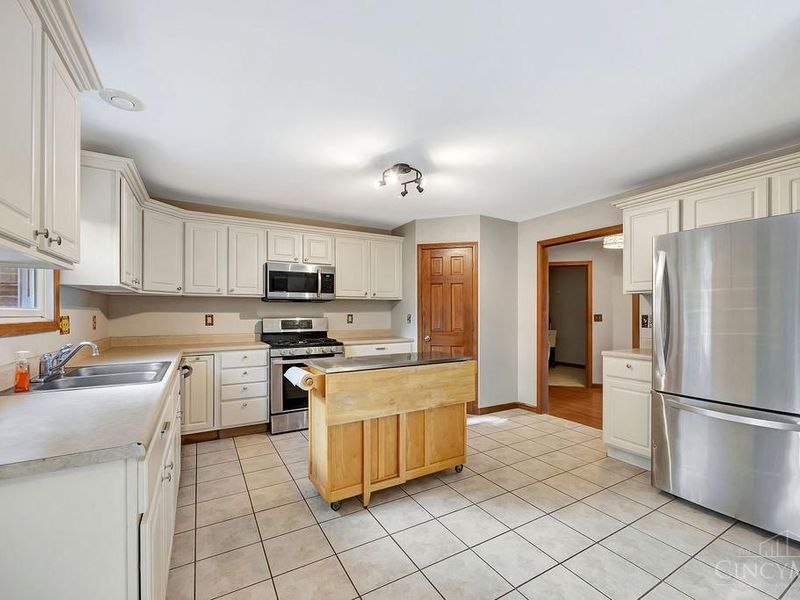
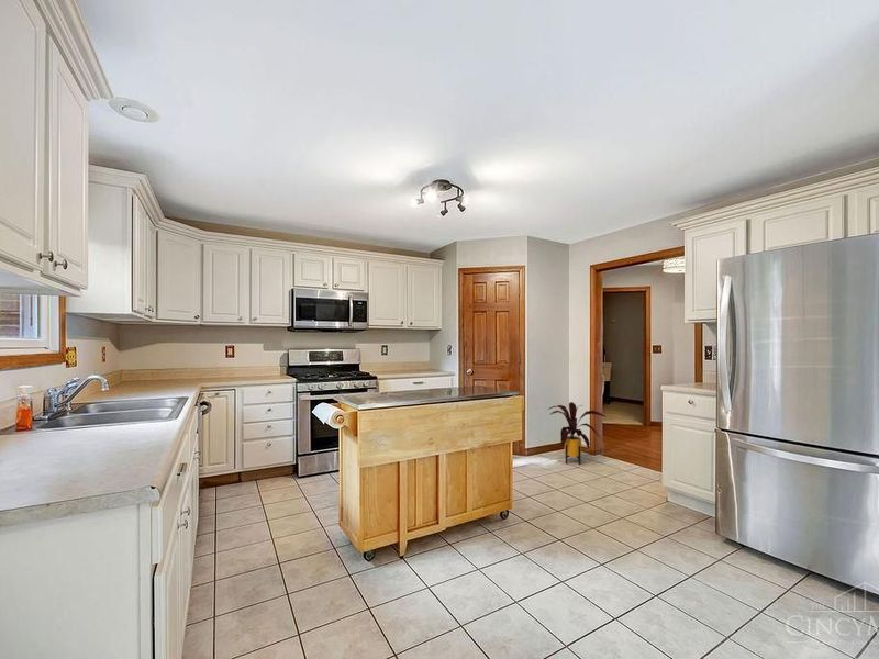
+ house plant (569, 433)
